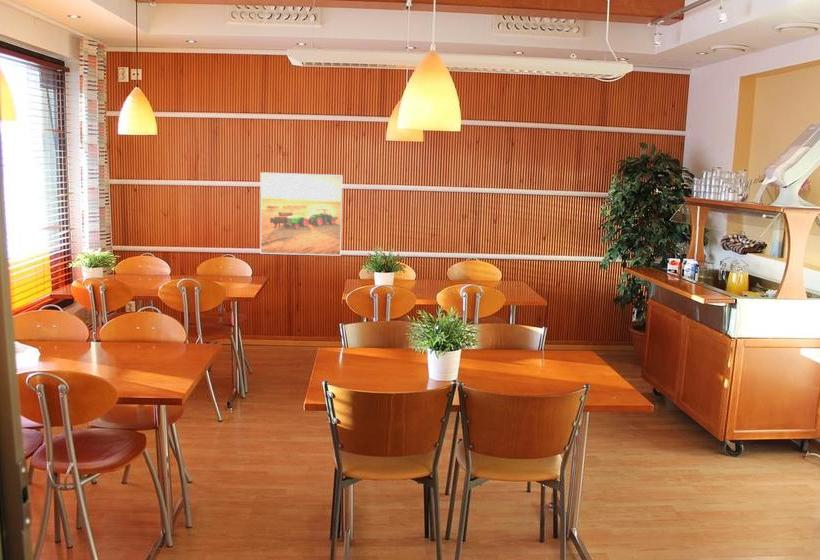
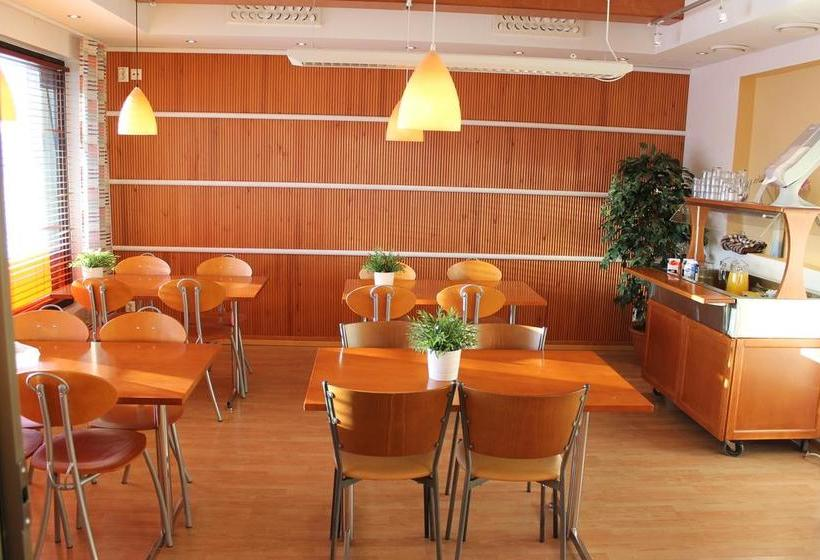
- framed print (301, 214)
